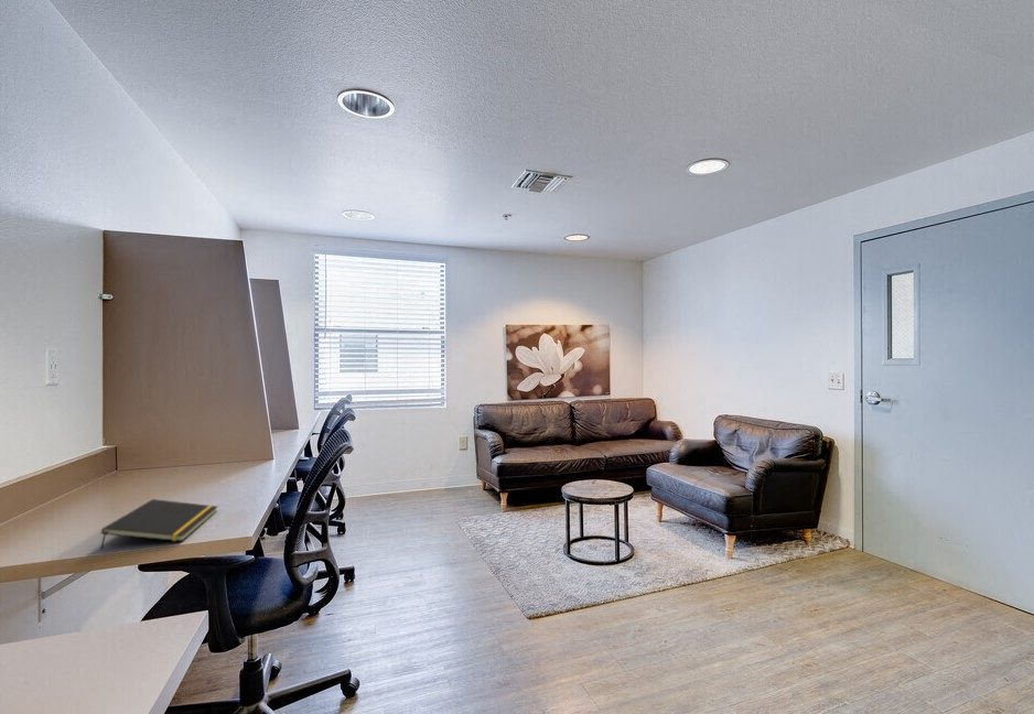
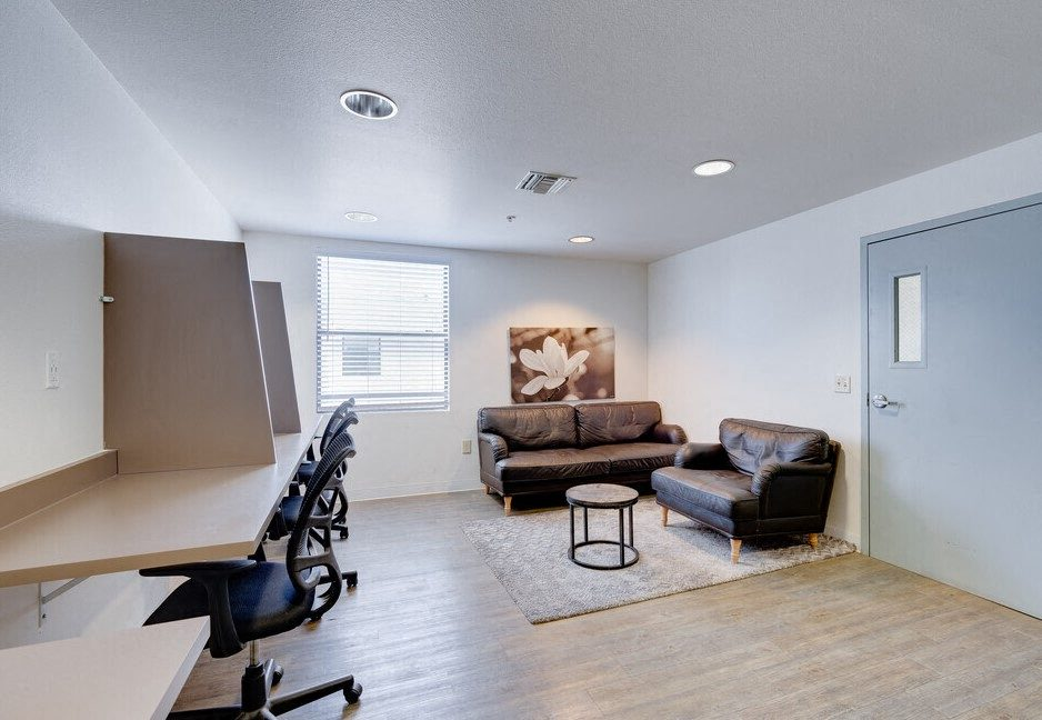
- notepad (165, 518)
